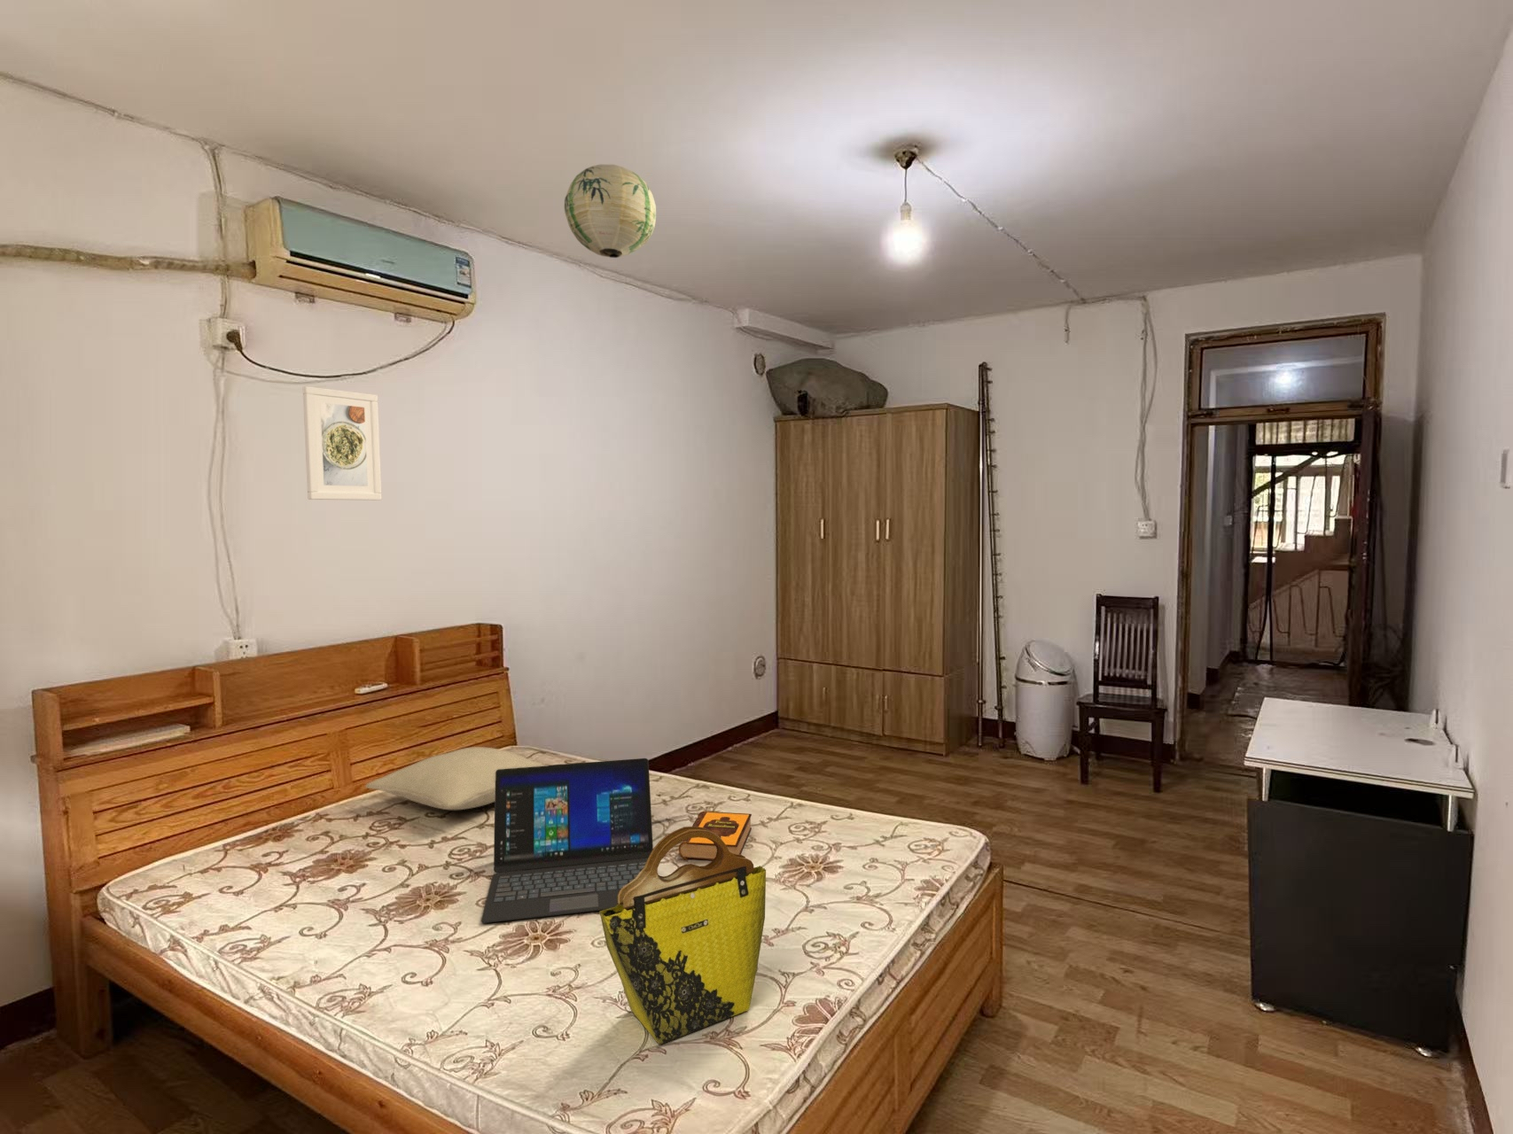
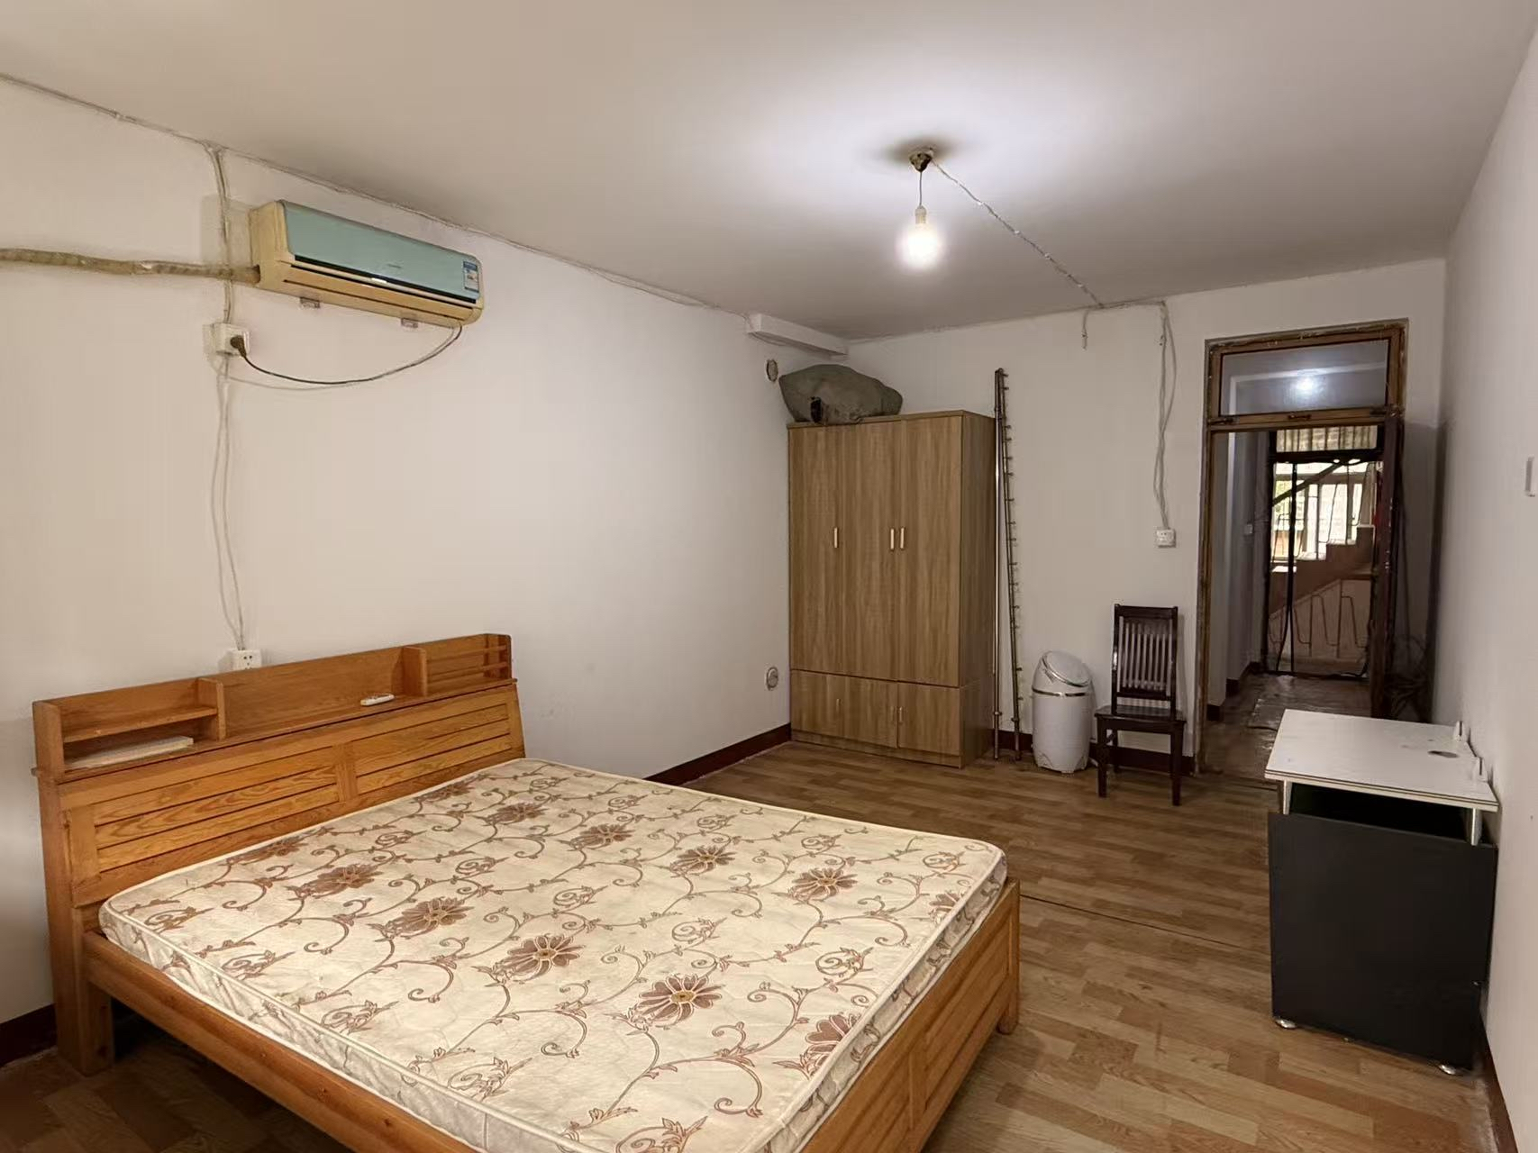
- paper lantern (610, 212)
- laptop (573, 831)
- tote bag (687, 920)
- pillow (463, 777)
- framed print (343, 444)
- hardback book (716, 835)
